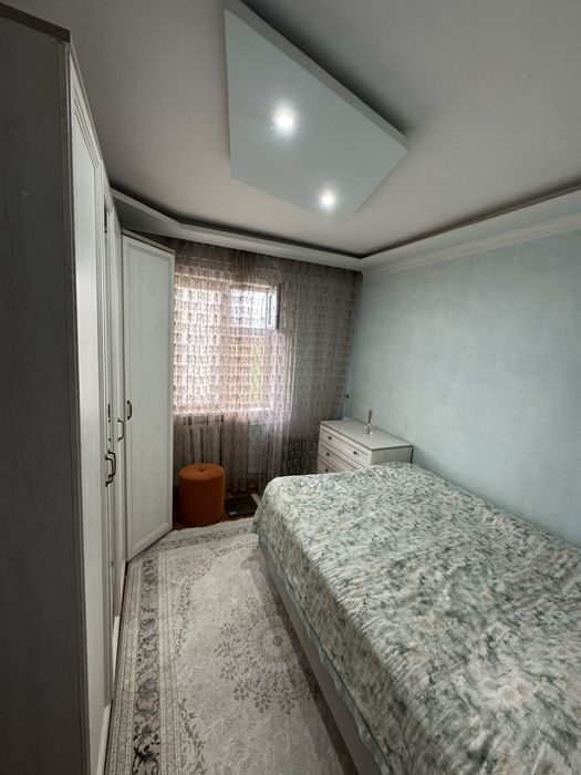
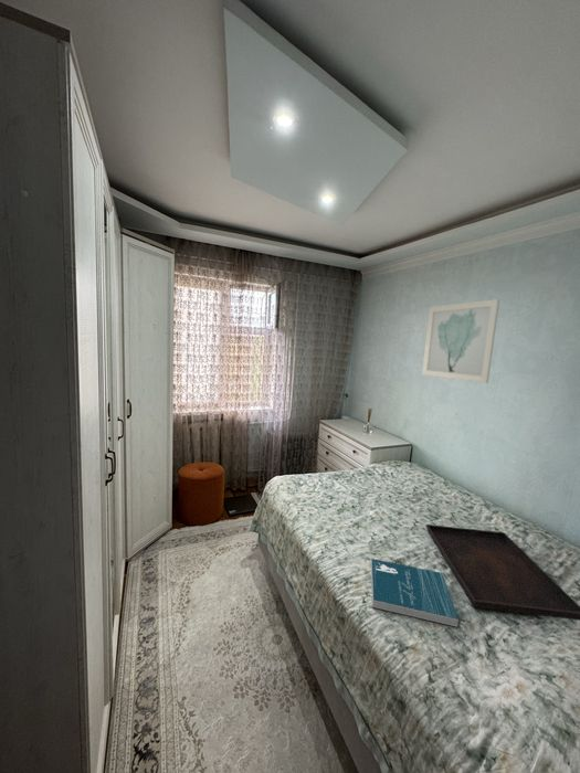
+ wall art (455, 341)
+ book (409, 589)
+ serving tray (491, 563)
